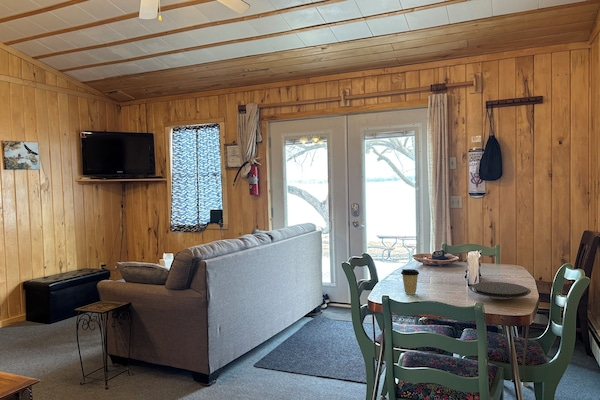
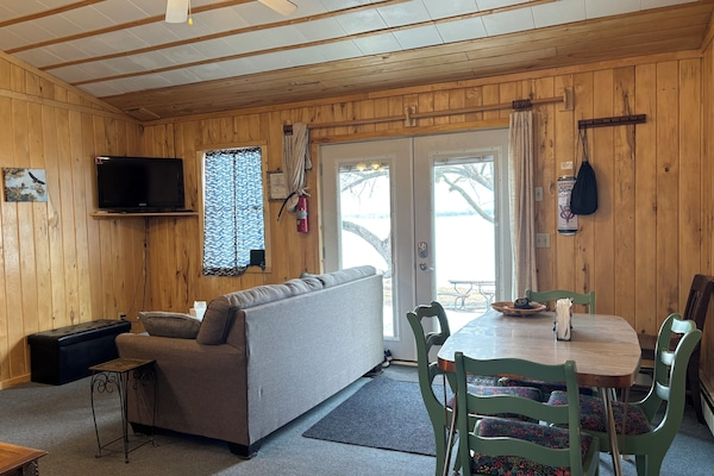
- coffee cup (410, 281)
- plate (499, 292)
